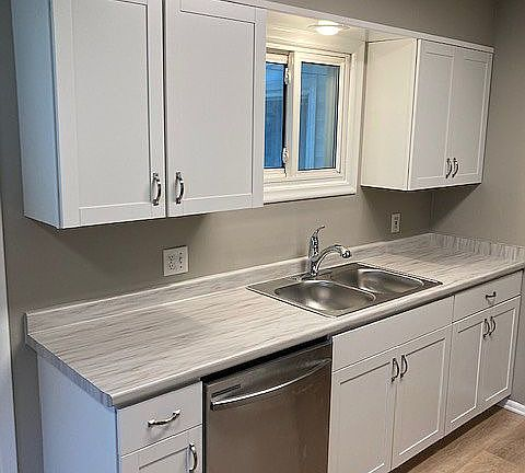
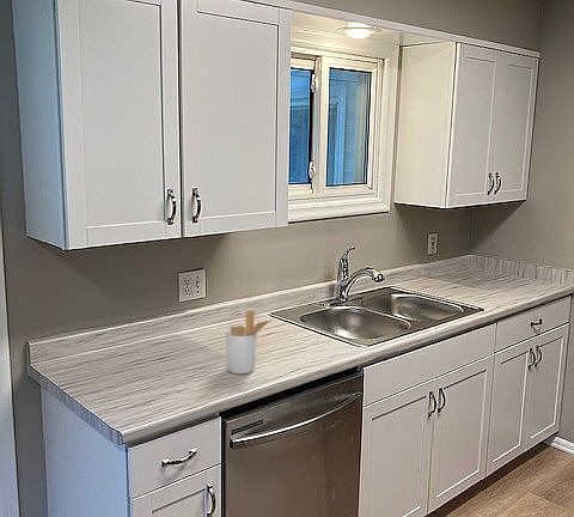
+ utensil holder (248, 342)
